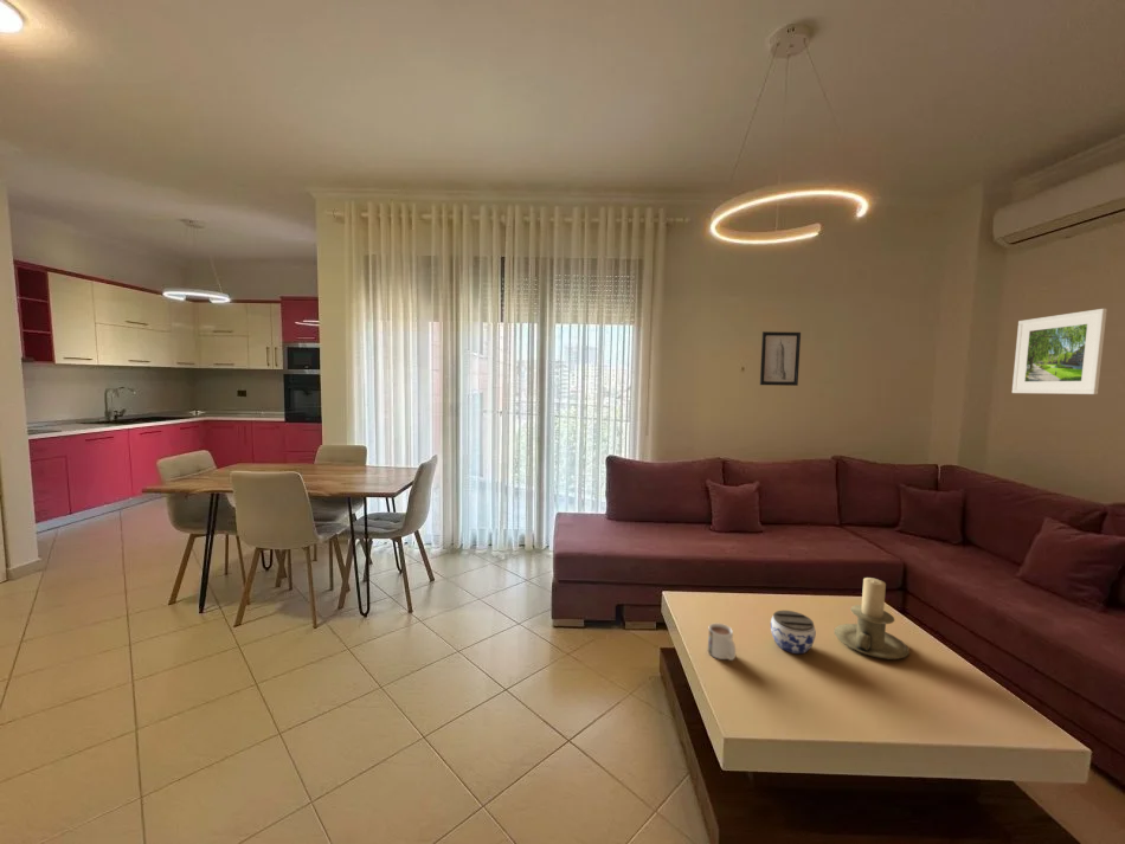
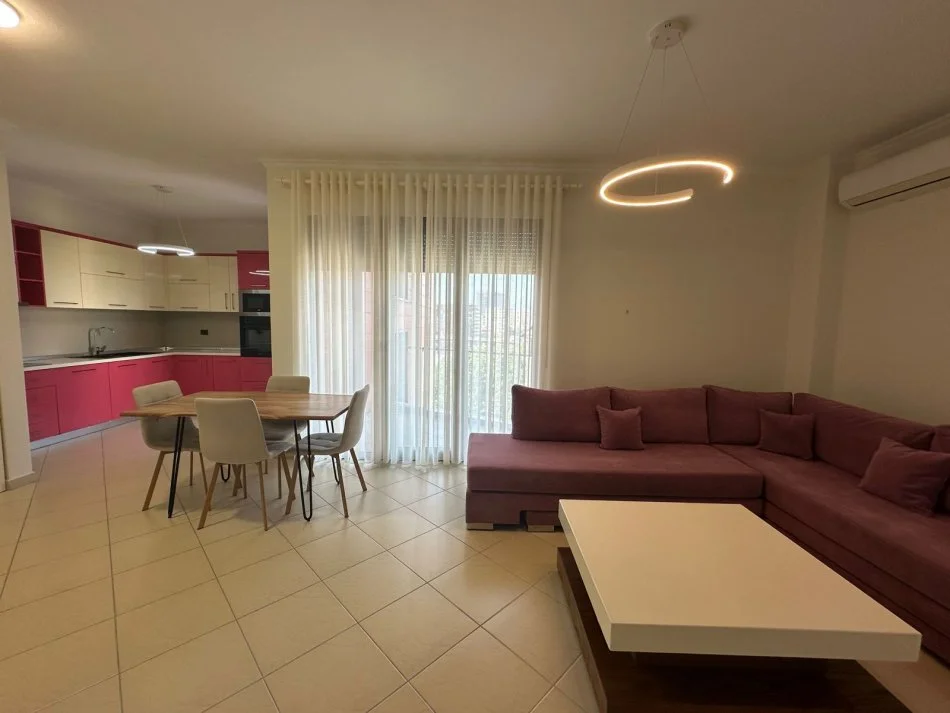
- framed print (1054, 354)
- candle holder (872, 612)
- jar (792, 631)
- mug (722, 643)
- wall art (779, 359)
